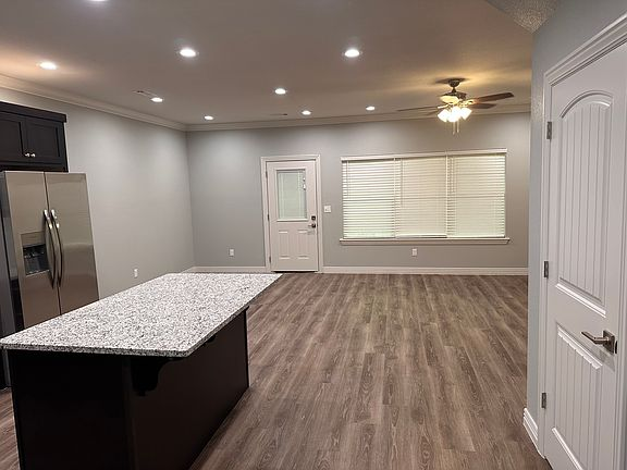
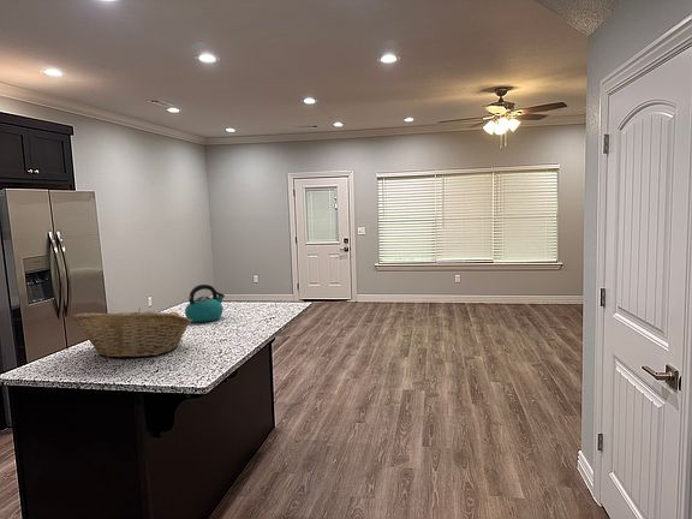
+ fruit basket (135, 328)
+ kettle (205, 302)
